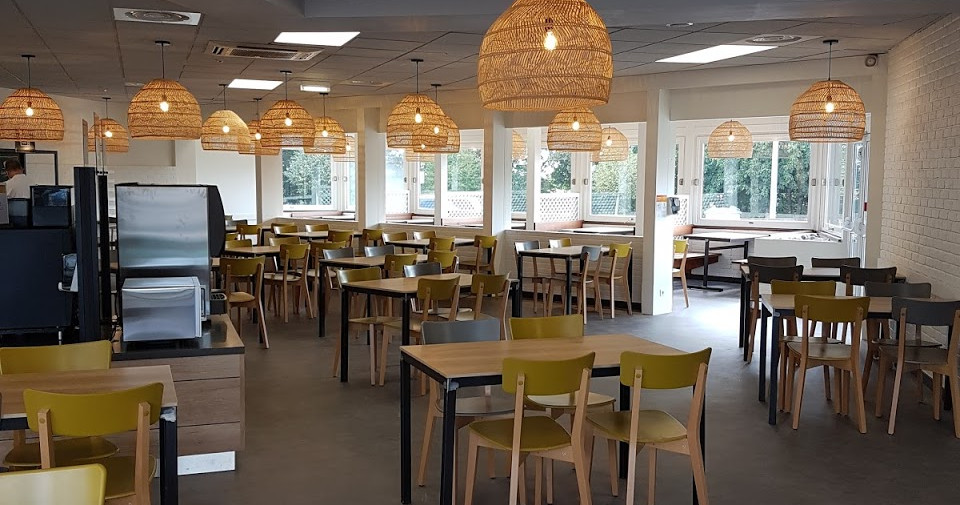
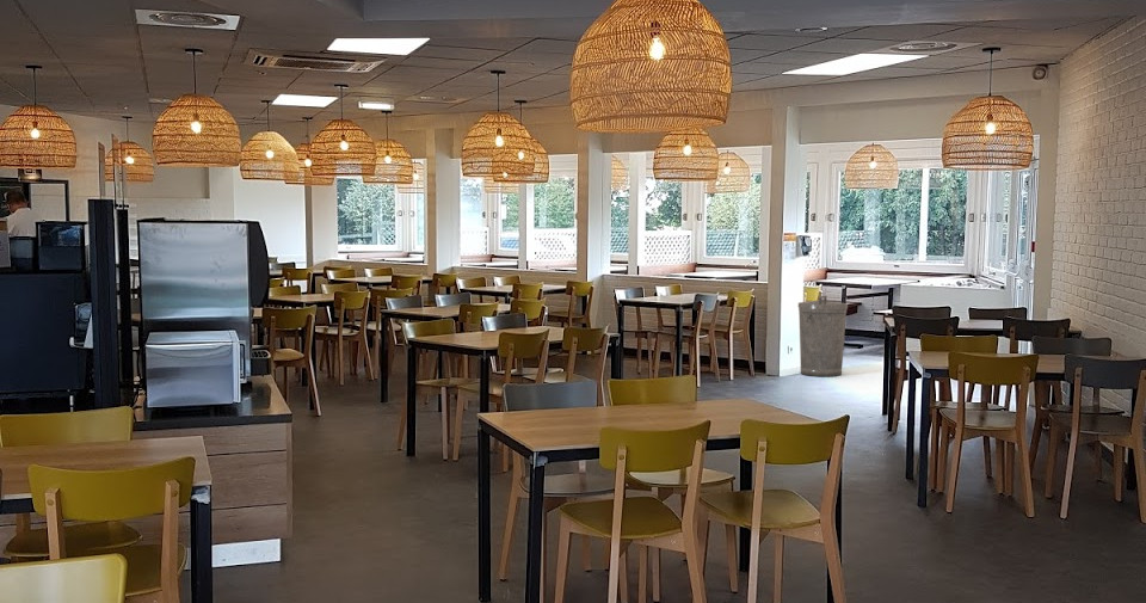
+ trash can (821, 334)
